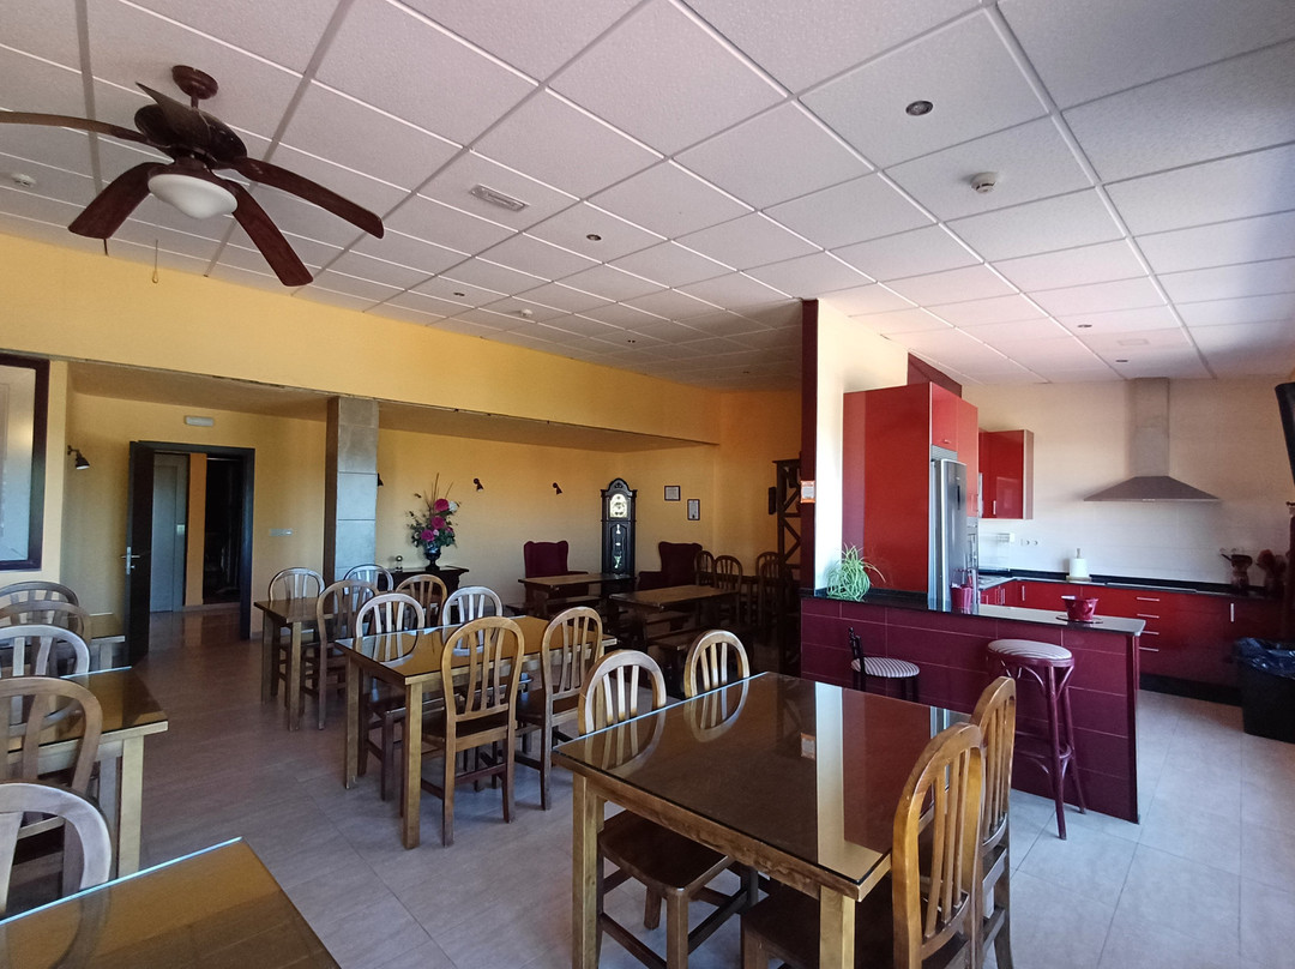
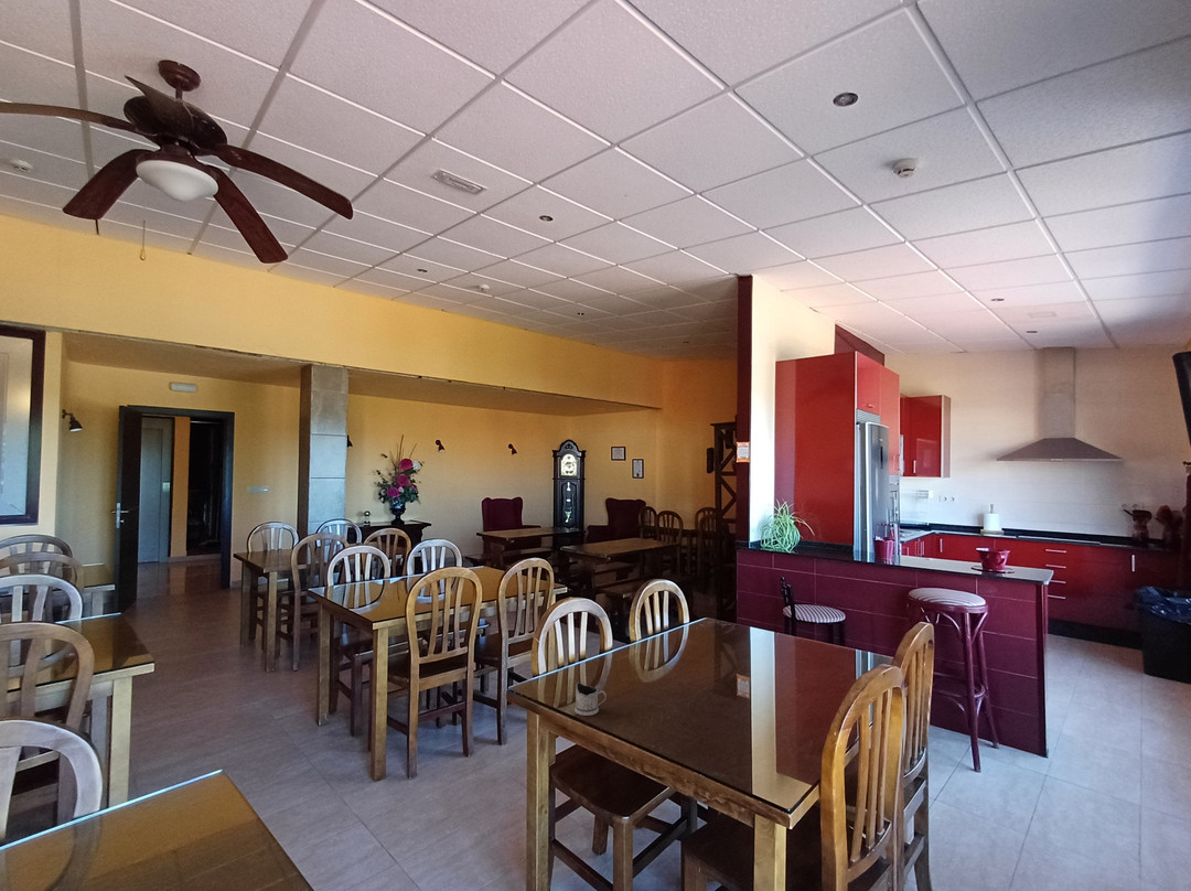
+ tea glass holder (590, 698)
